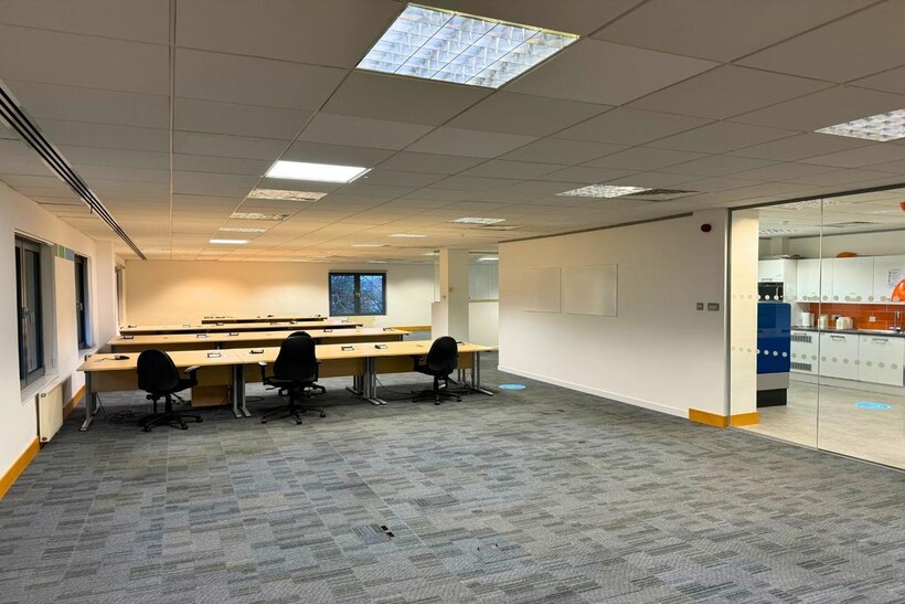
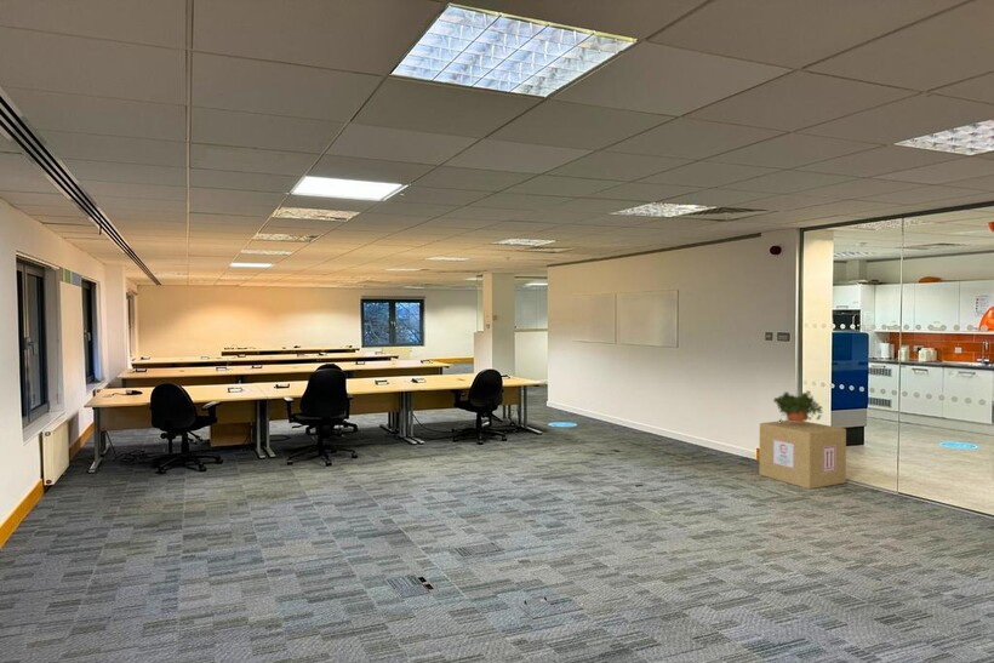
+ potted plant (800, 410)
+ cardboard box (801, 452)
